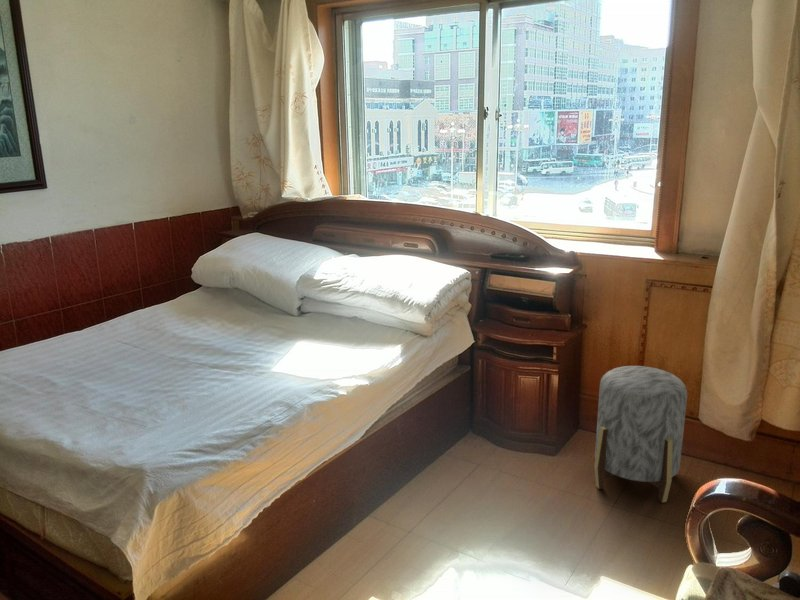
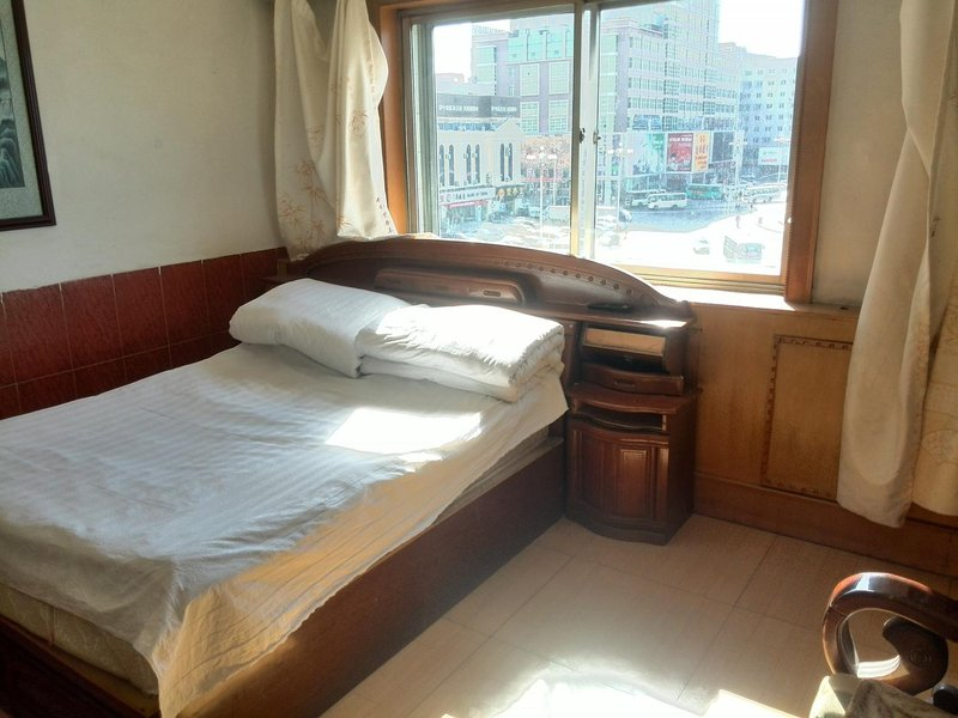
- stool (638, 427)
